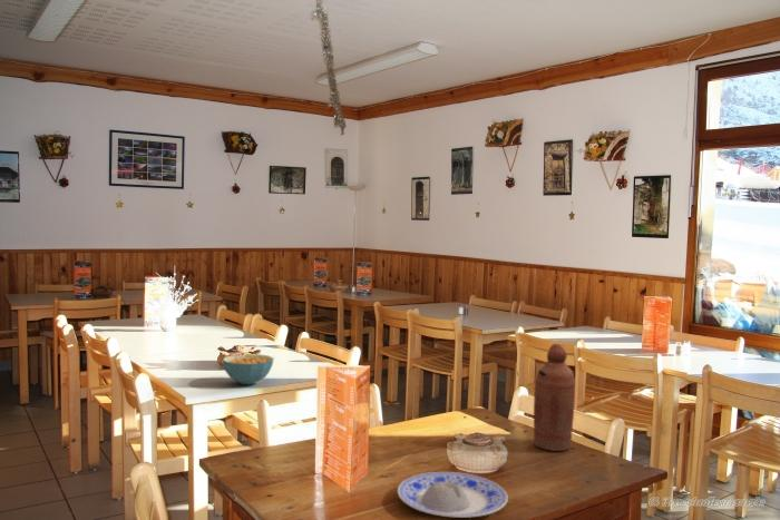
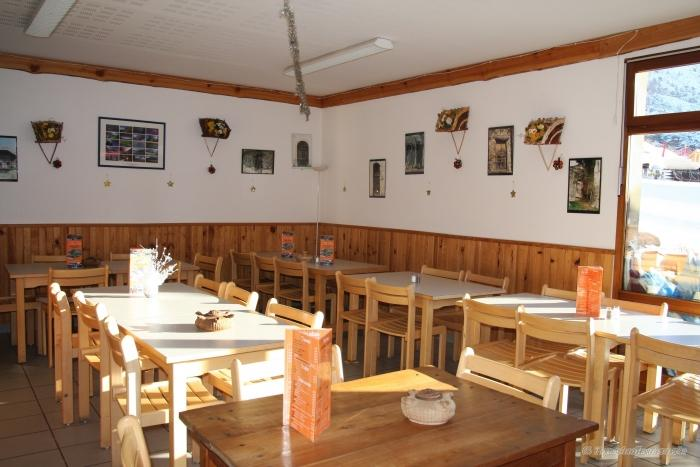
- plate (451, 491)
- cereal bowl (247, 371)
- bottle (554, 394)
